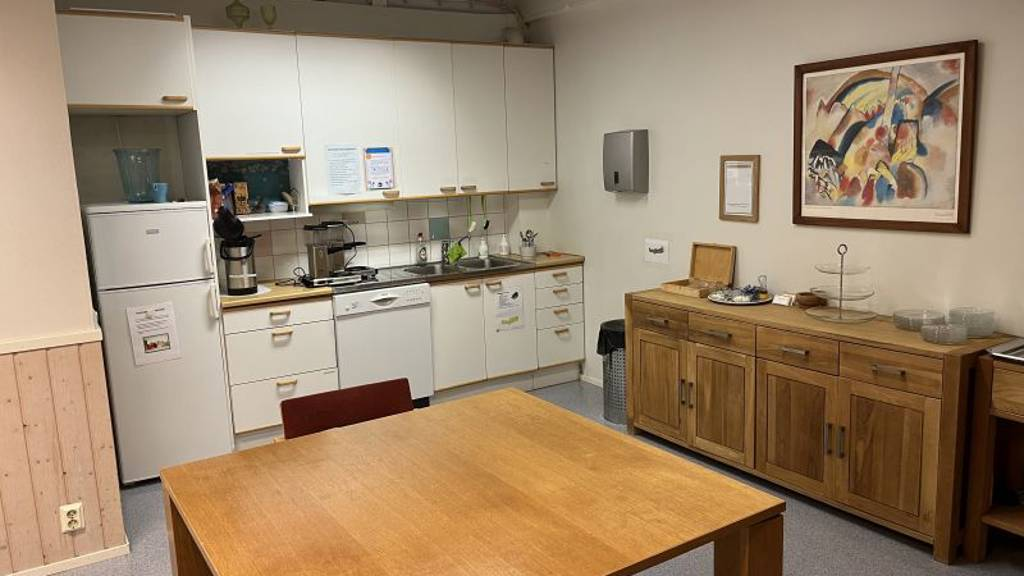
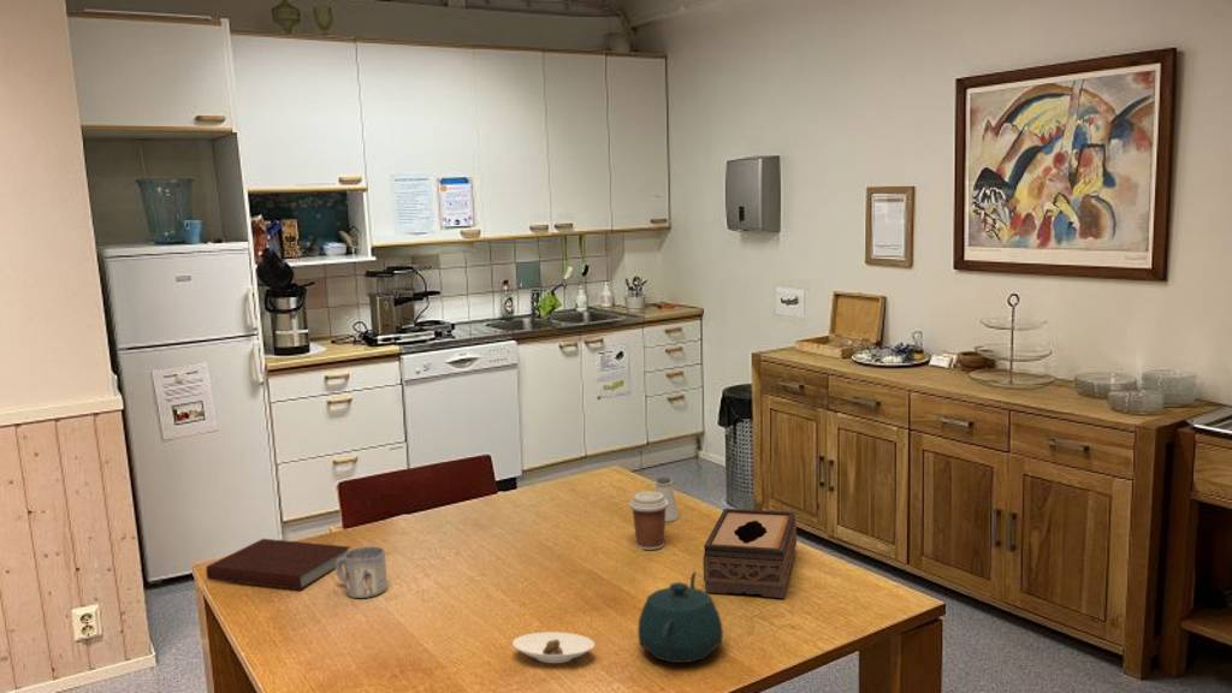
+ mug (359, 570)
+ teapot (680, 615)
+ notebook (280, 562)
+ tissue box (752, 550)
+ coffee cup (648, 520)
+ saucer (553, 648)
+ saltshaker (664, 497)
